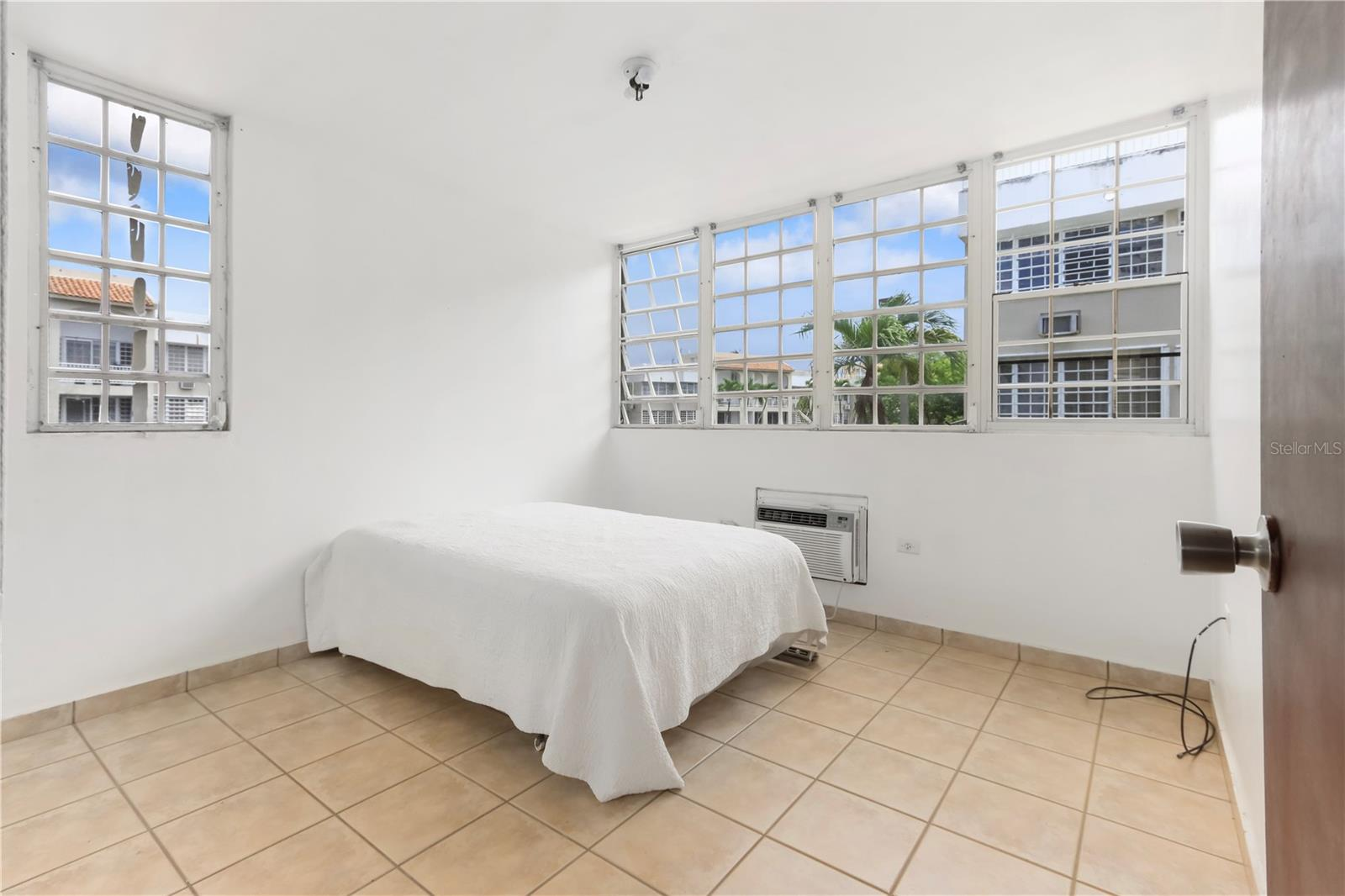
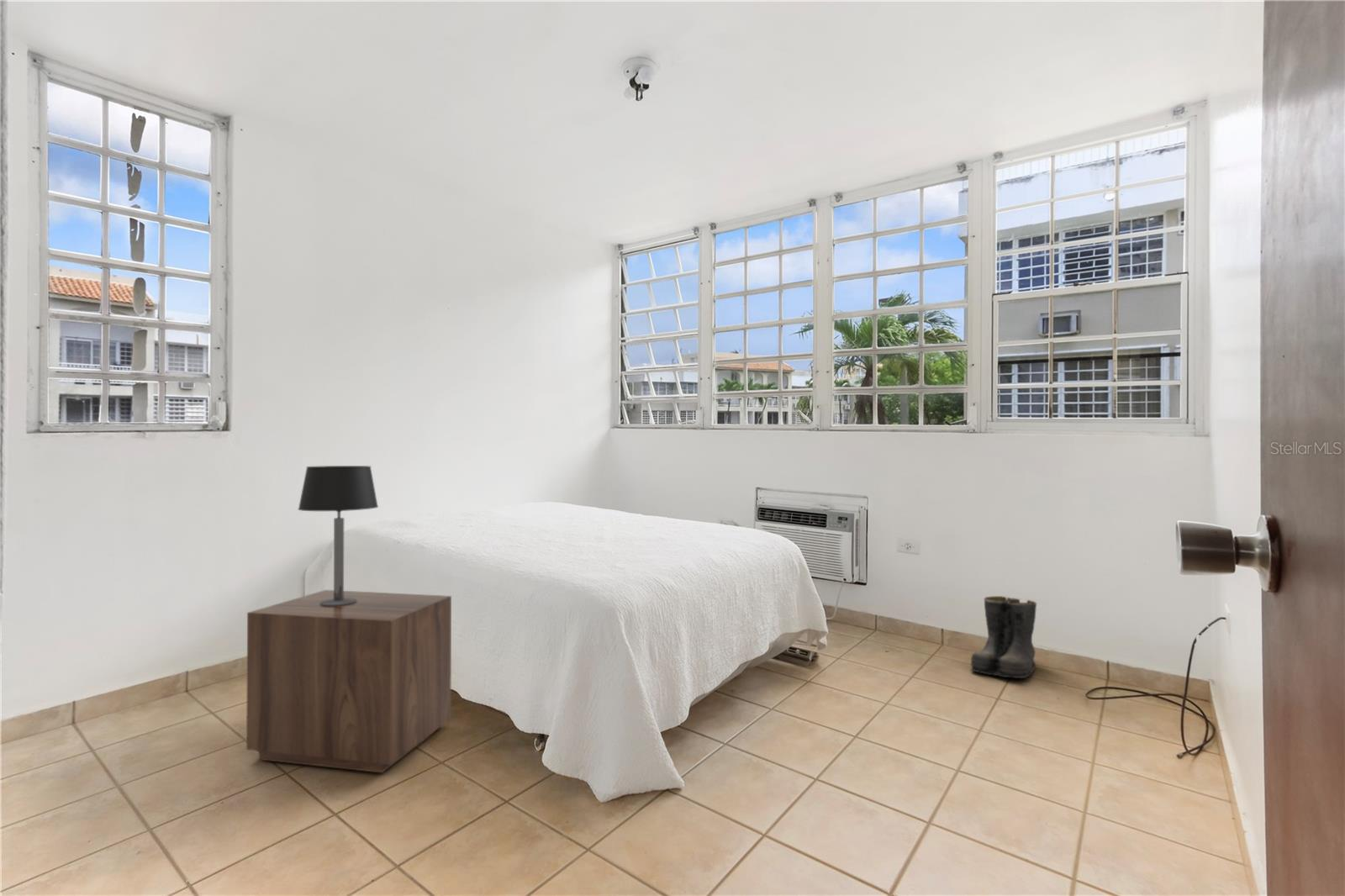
+ table lamp (339, 534)
+ nightstand (354, 673)
+ boots (1004, 634)
